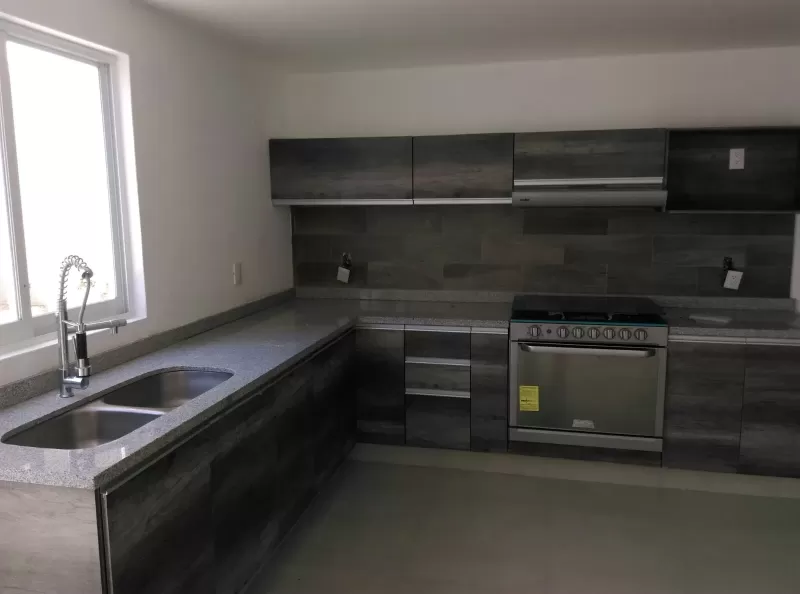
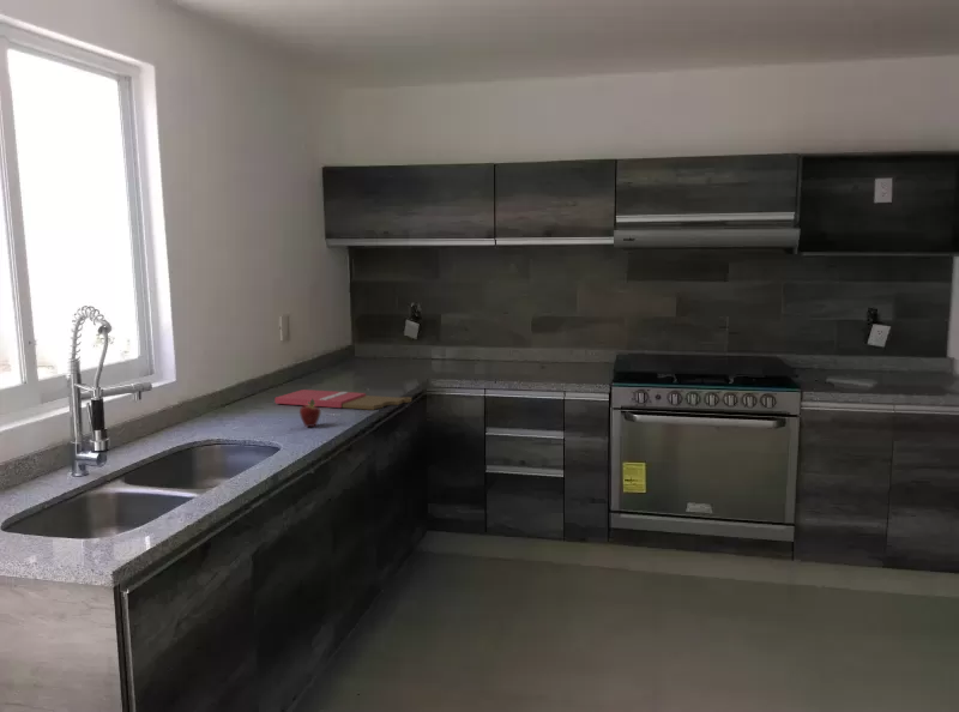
+ fruit (310, 411)
+ cutting board (344, 398)
